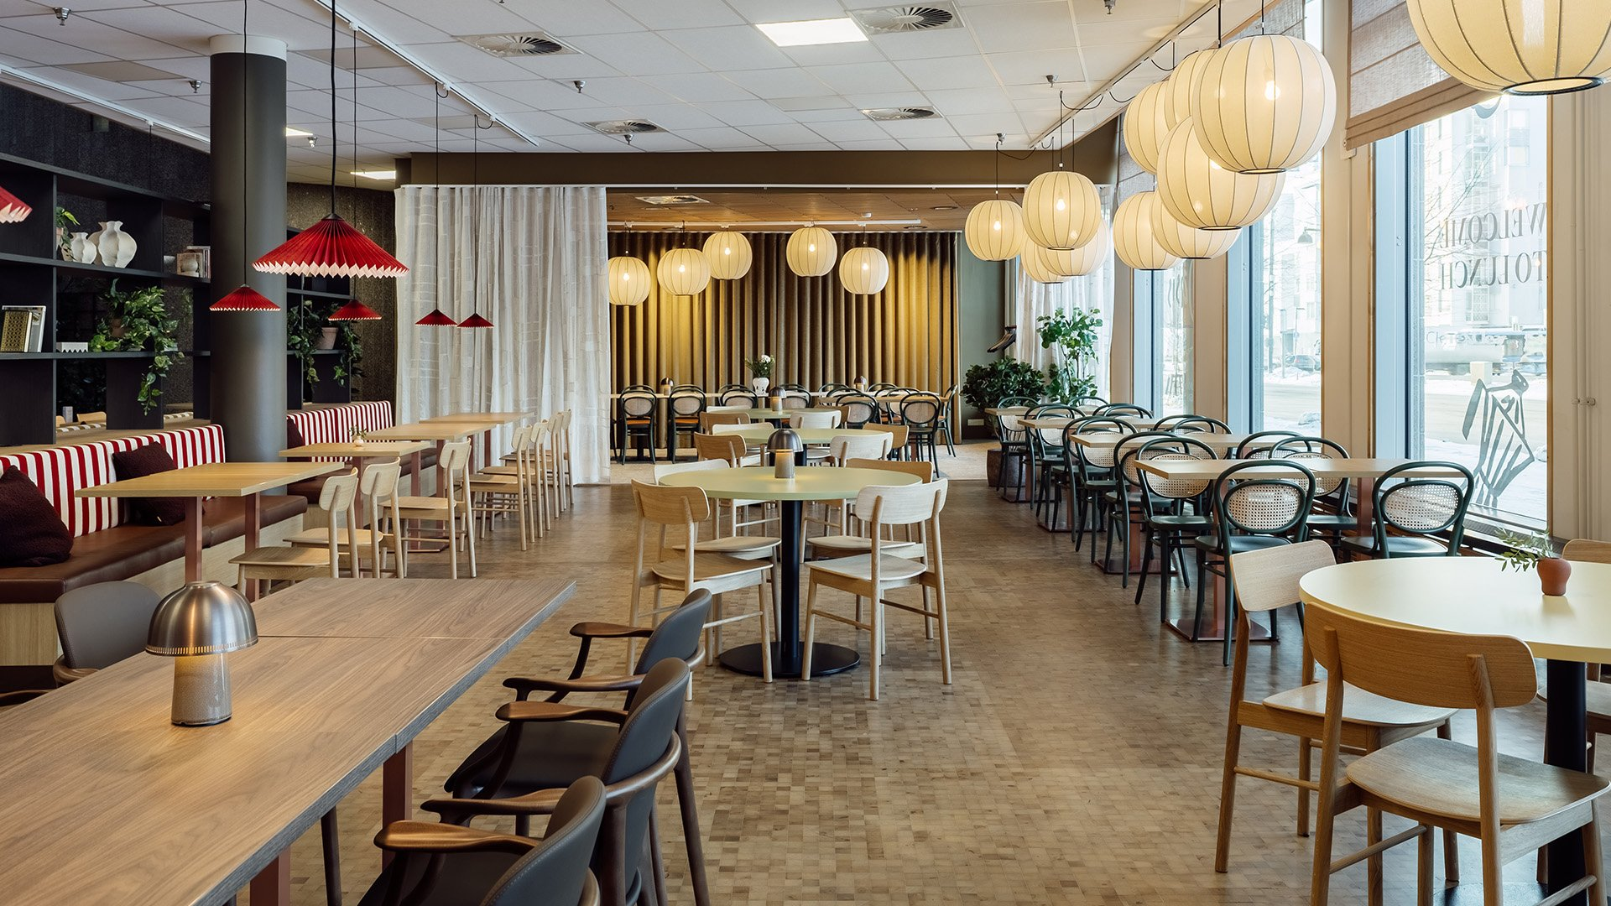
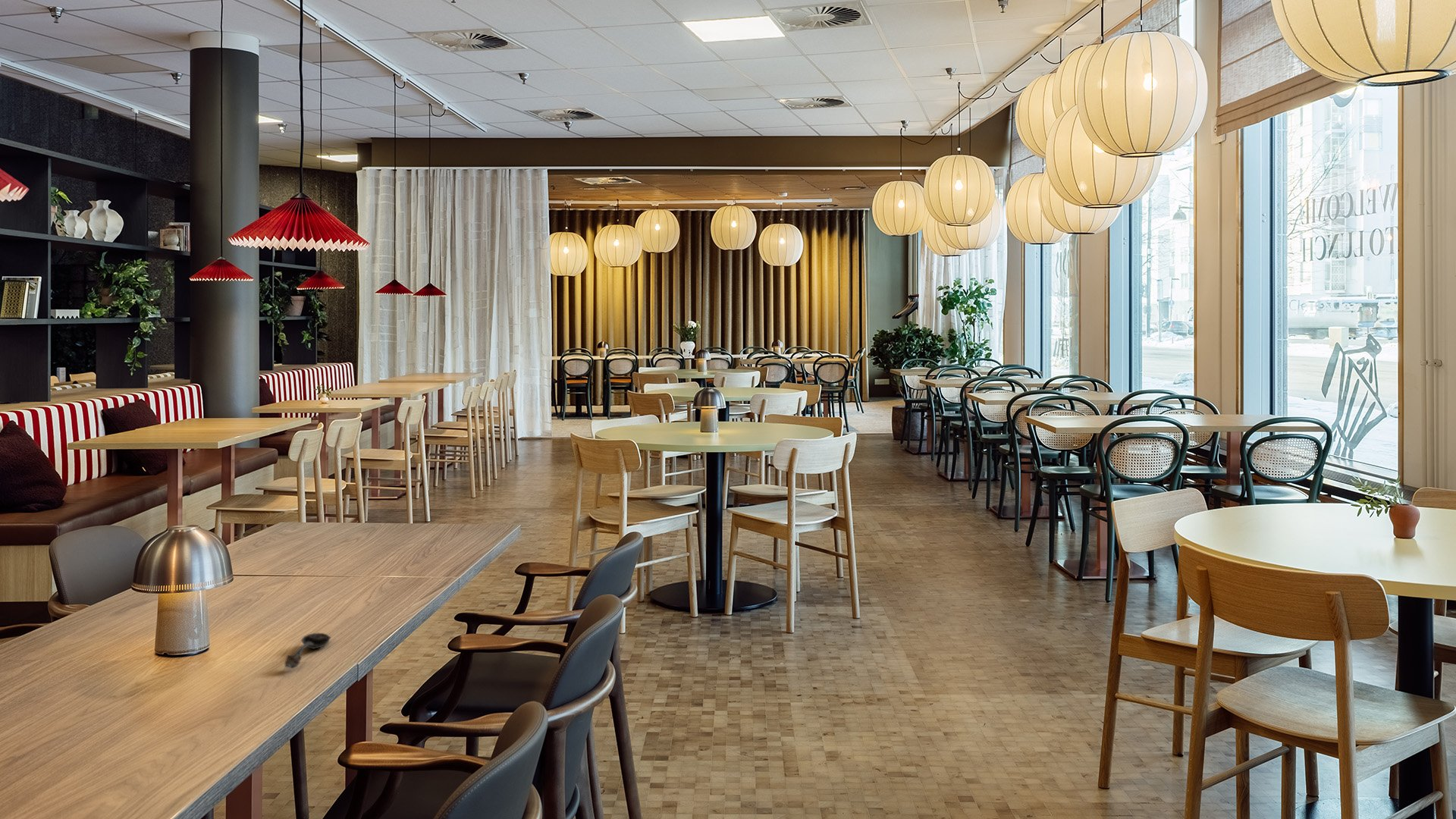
+ spoon (304, 648)
